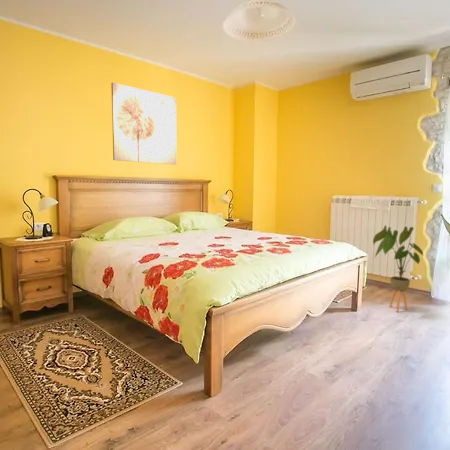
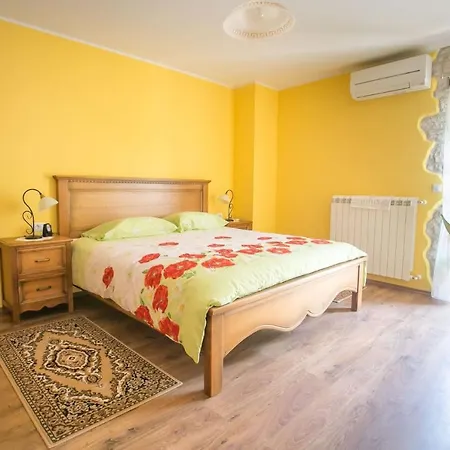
- wall art (146, 127)
- house plant (398, 268)
